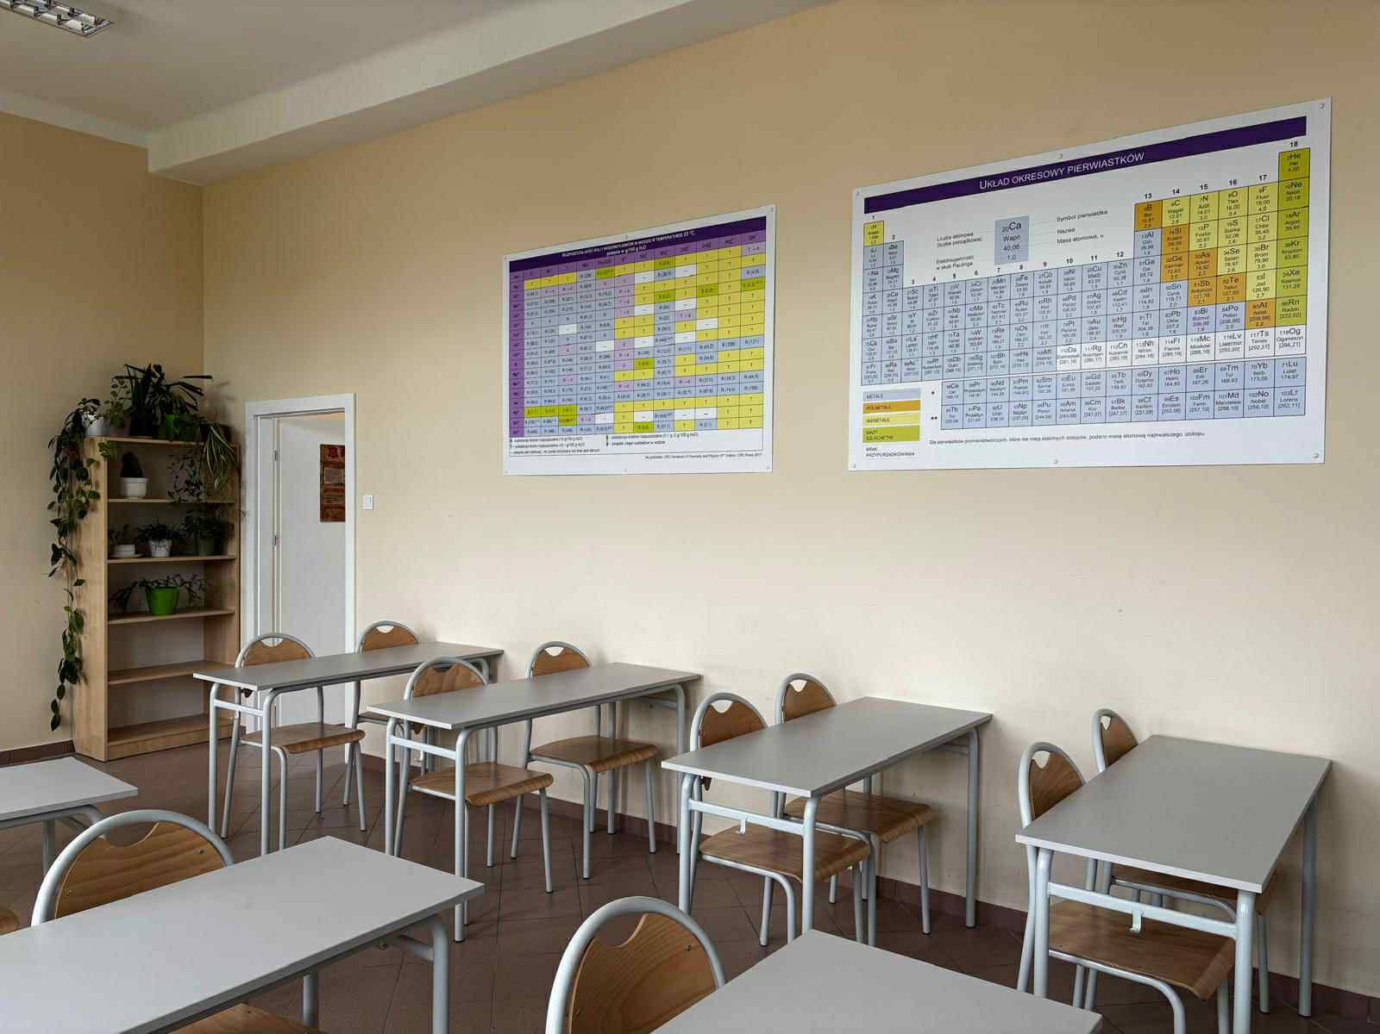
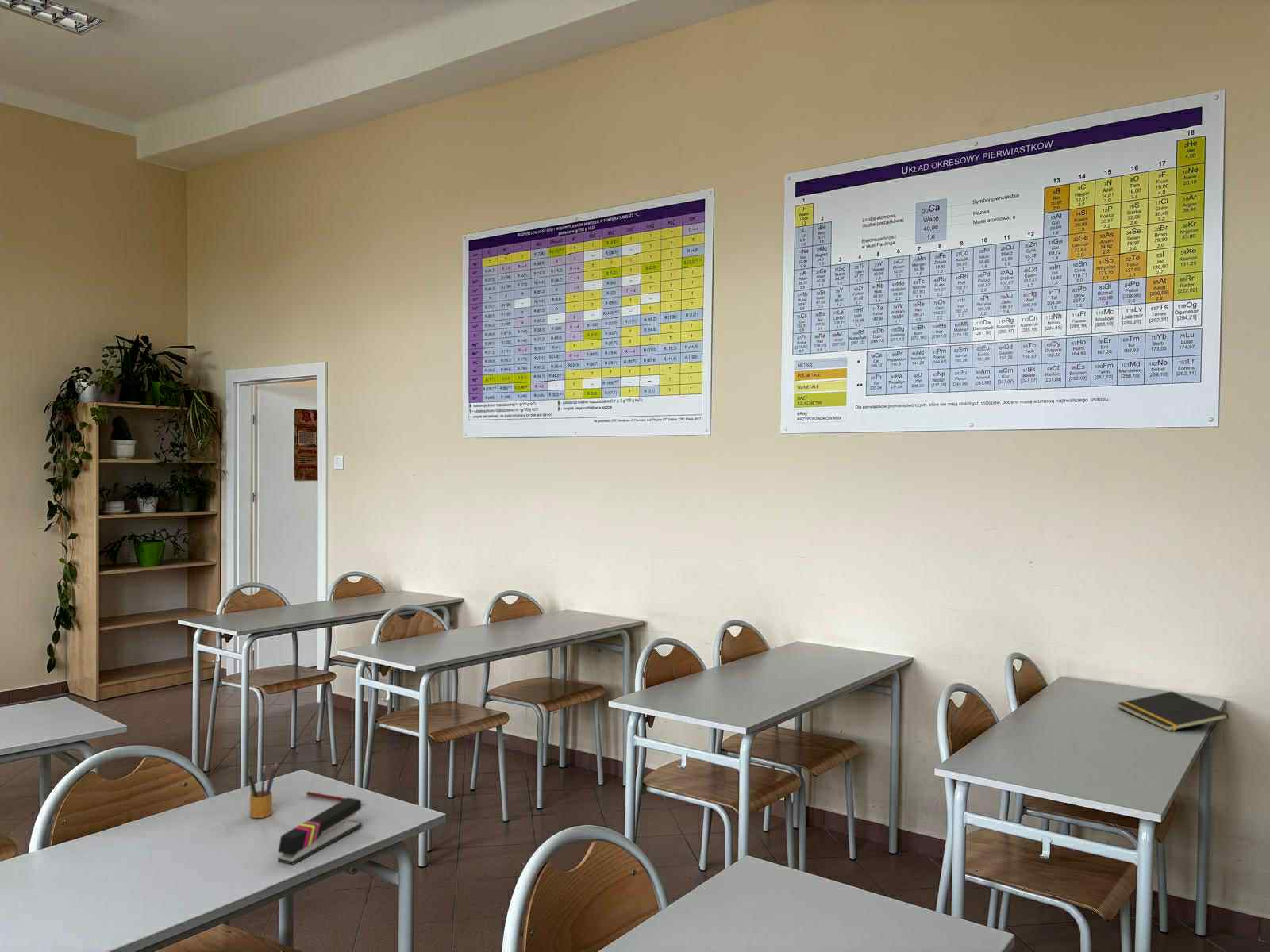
+ pen (335, 798)
+ notepad (1170, 710)
+ stapler (321, 828)
+ pencil box (261, 789)
